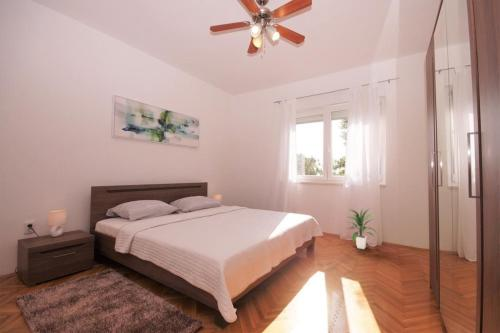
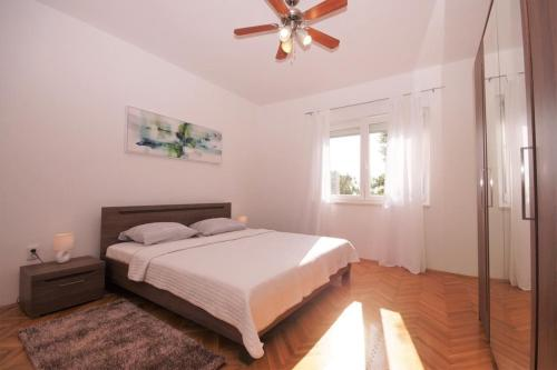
- indoor plant (359, 226)
